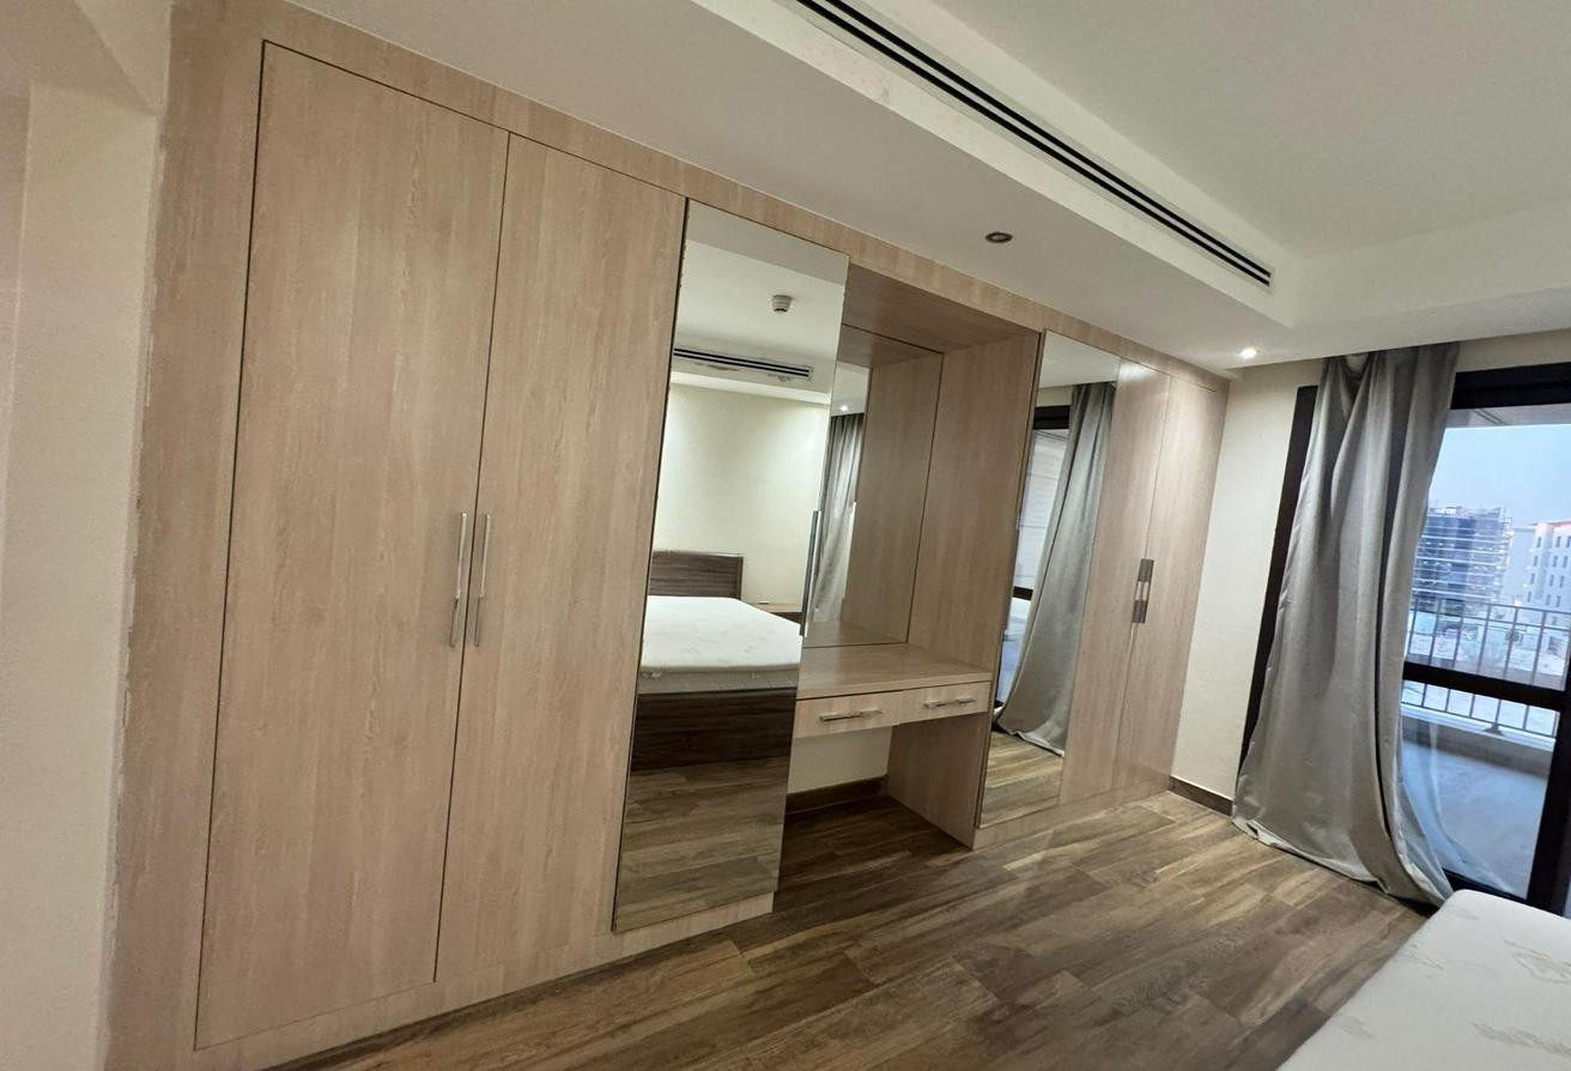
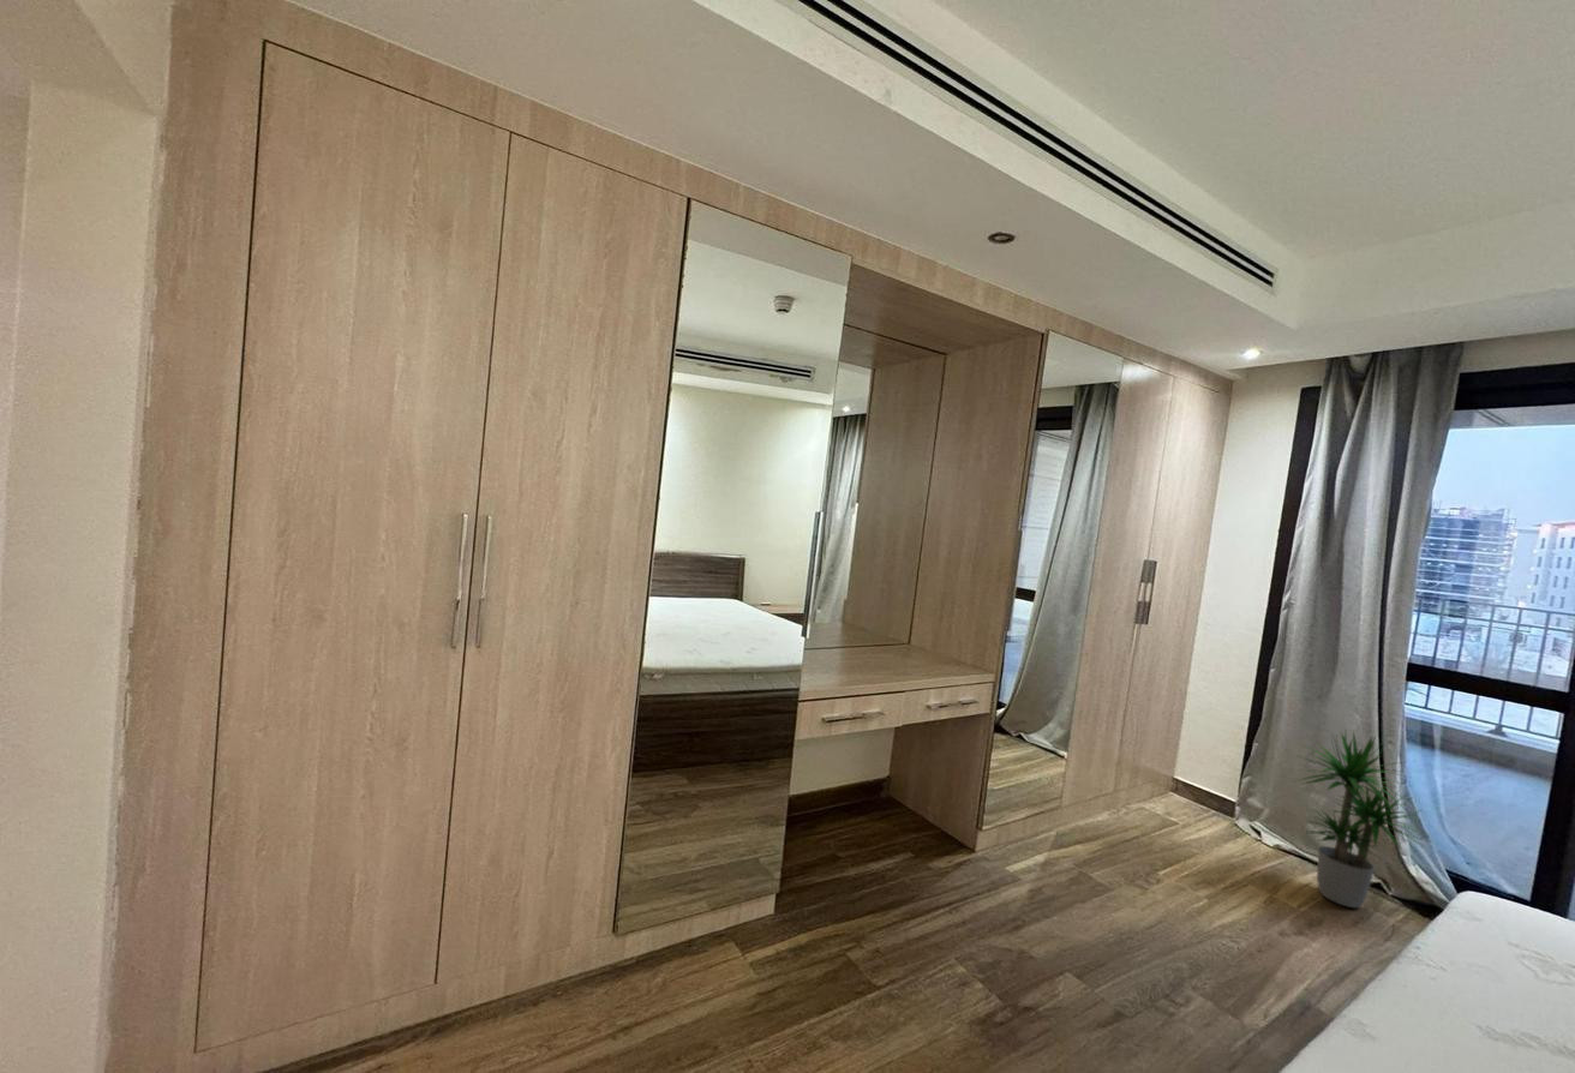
+ potted plant (1355, 815)
